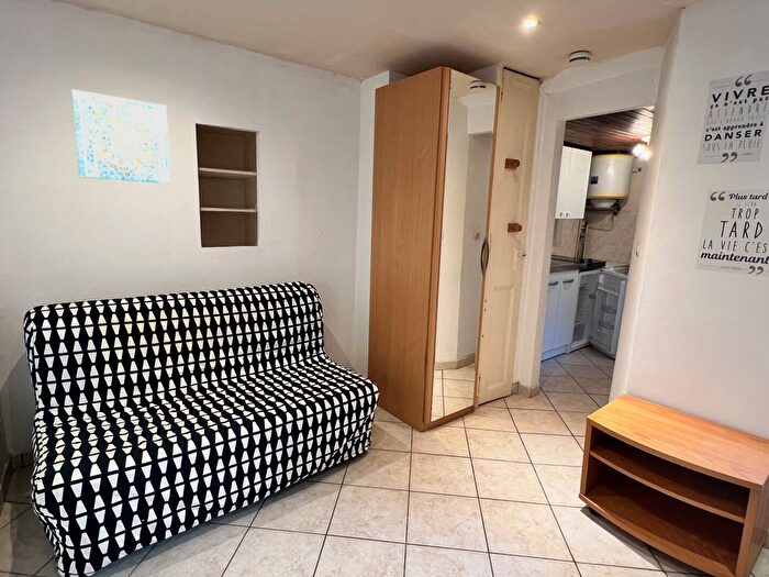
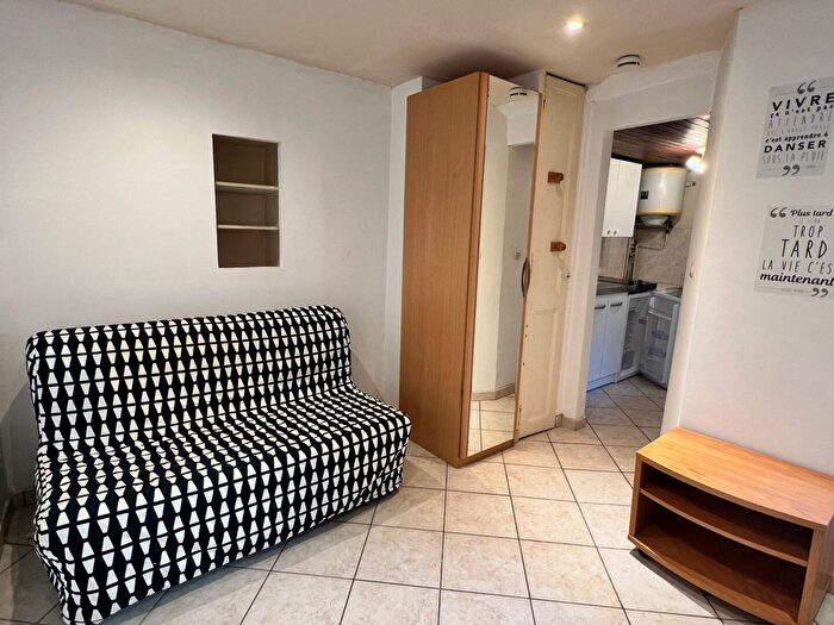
- wall art (124, 140)
